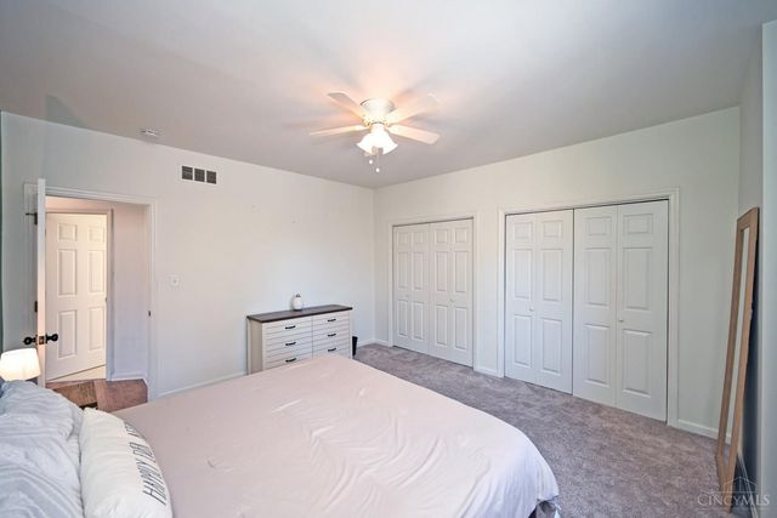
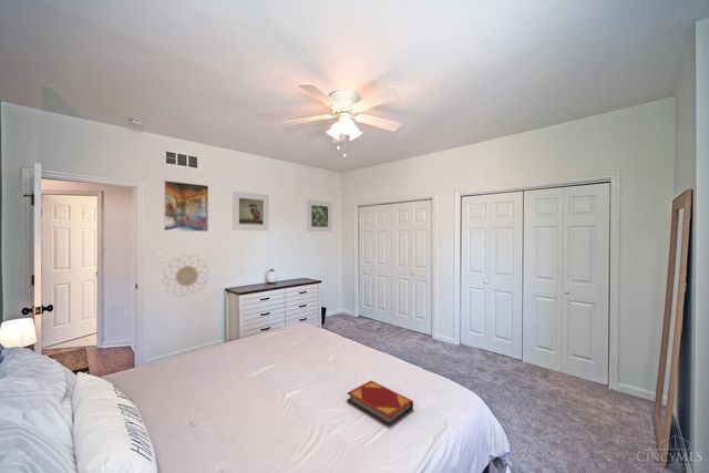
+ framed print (250, 212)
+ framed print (186, 207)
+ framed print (319, 216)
+ hardback book (379, 400)
+ decorative wall piece (186, 275)
